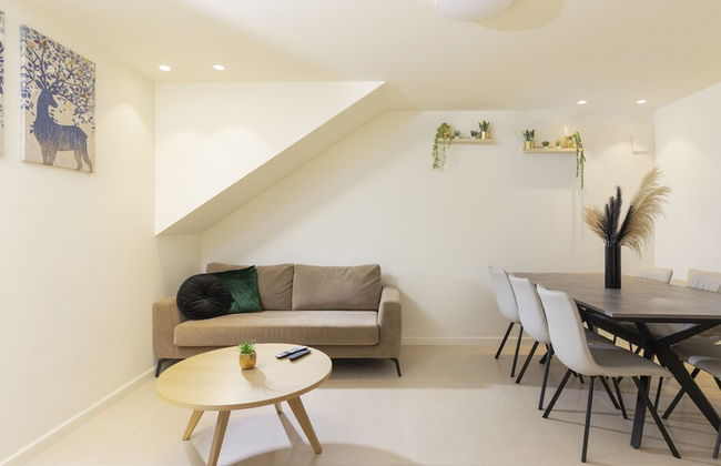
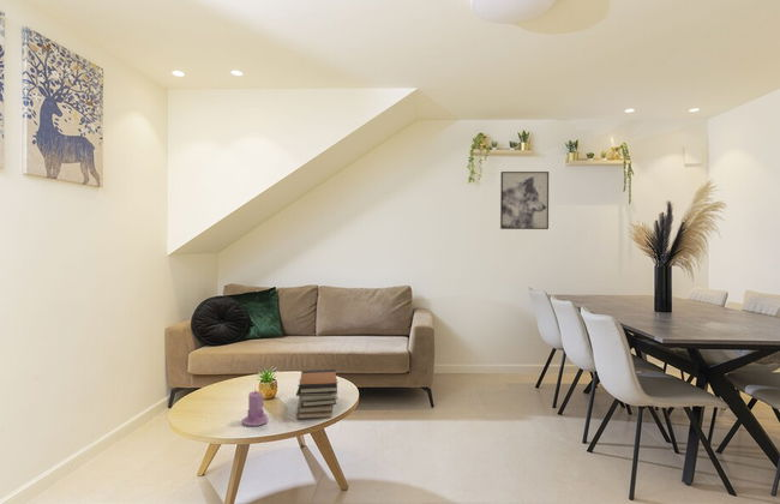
+ candle (254, 404)
+ book stack (317, 392)
+ wall art (524, 200)
